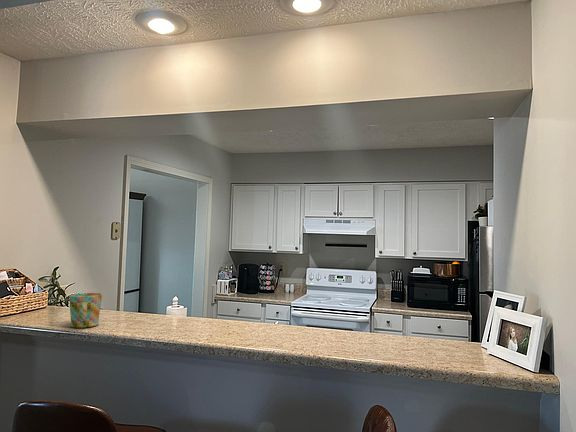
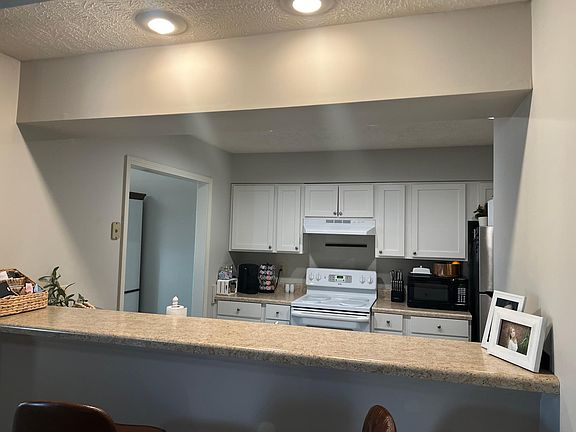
- mug (84, 310)
